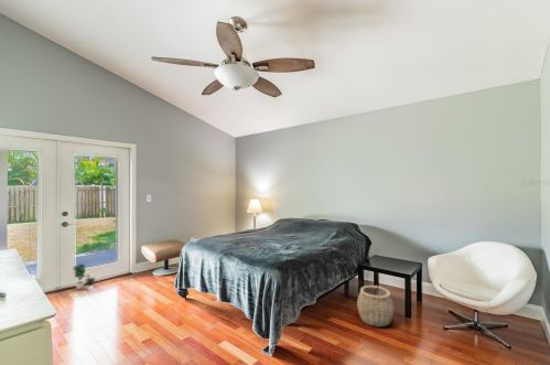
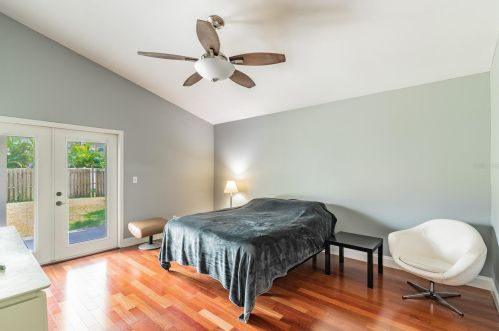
- woven basket (375, 305)
- potted plant (84, 276)
